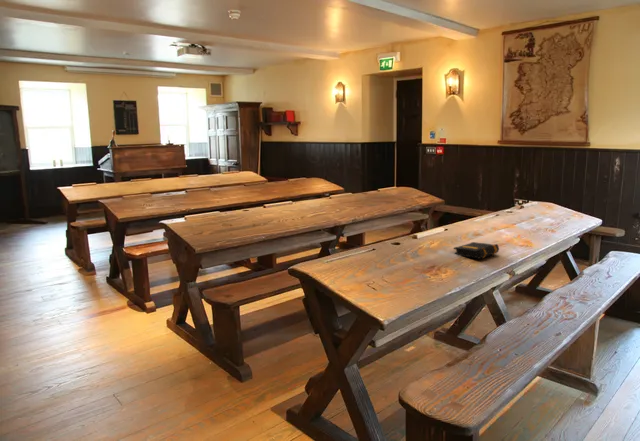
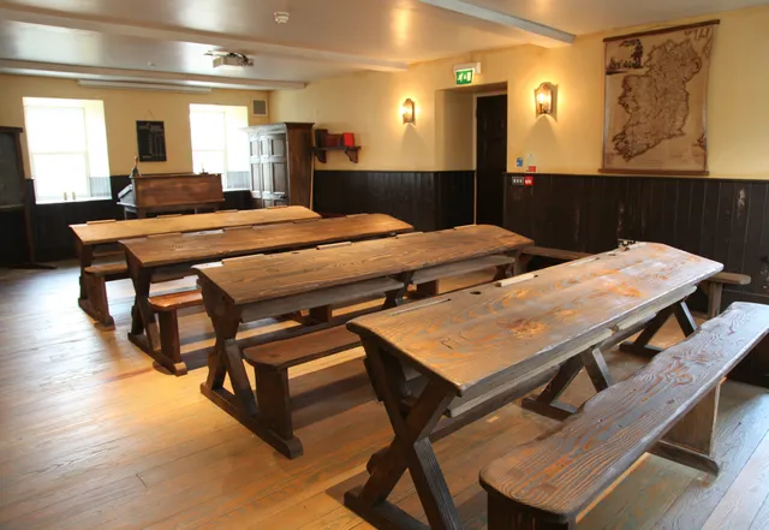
- book (478, 248)
